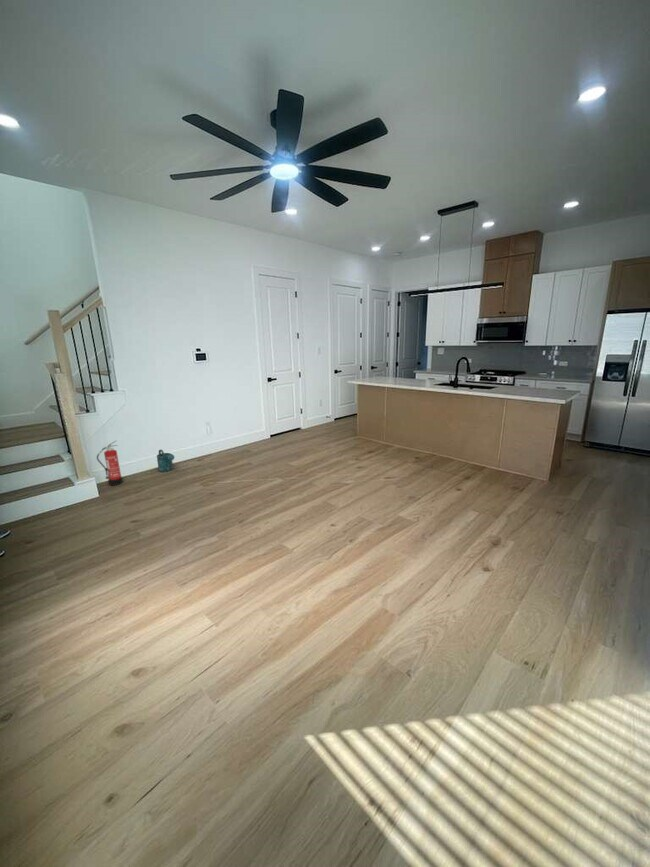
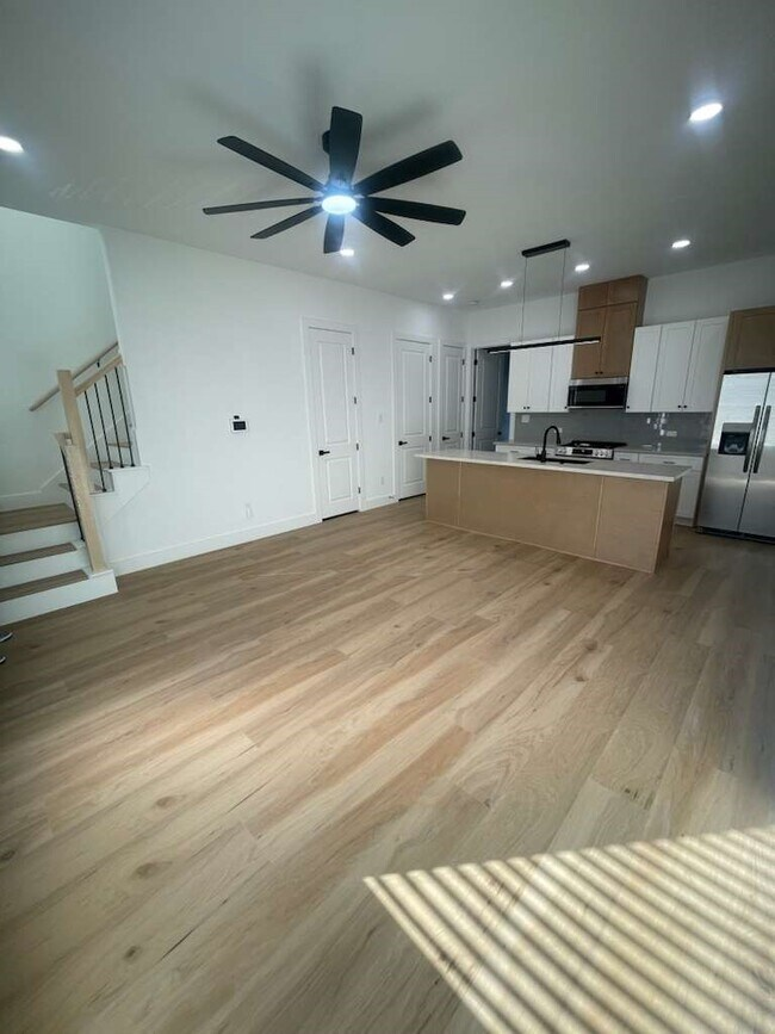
- watering can (166, 461)
- fire extinguisher (109, 463)
